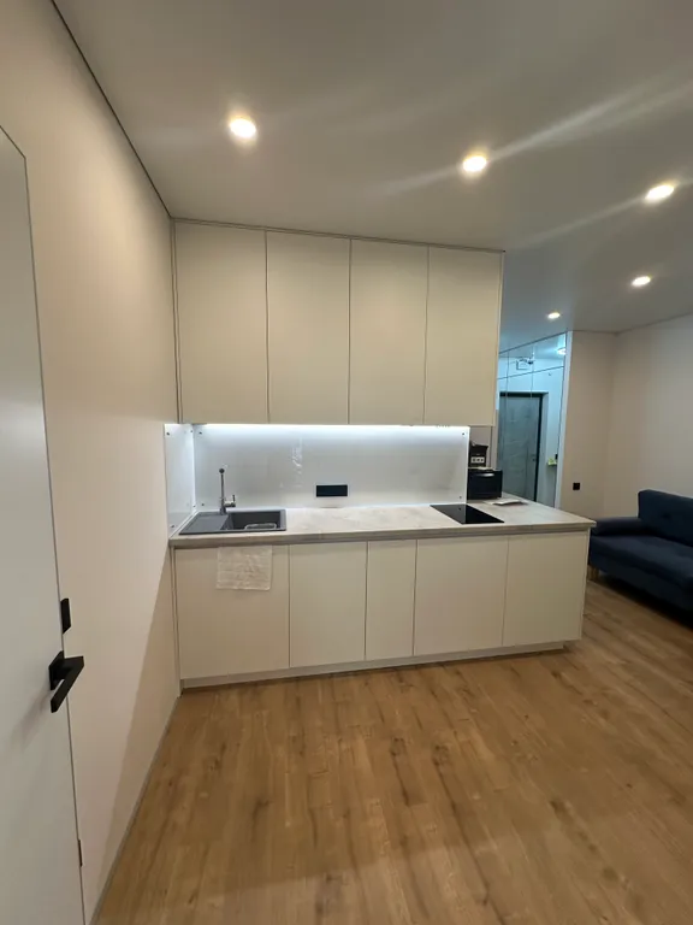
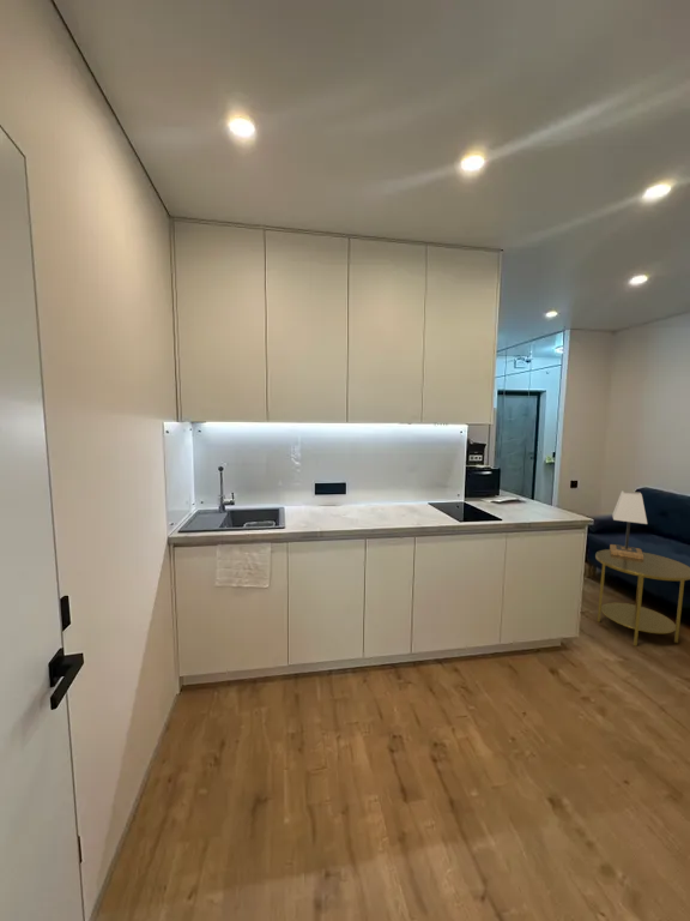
+ lamp (628, 523)
+ side table (638, 596)
